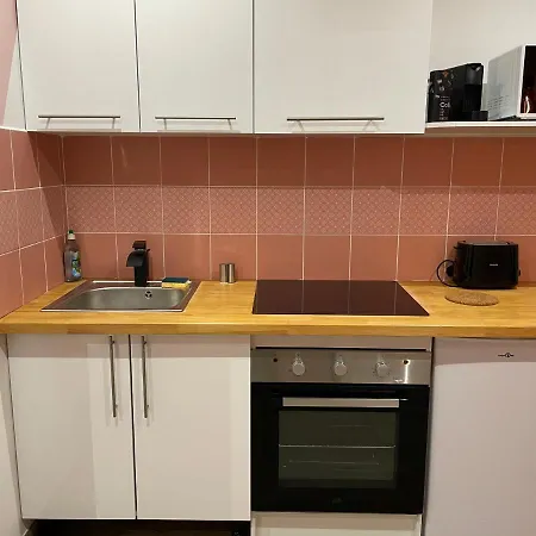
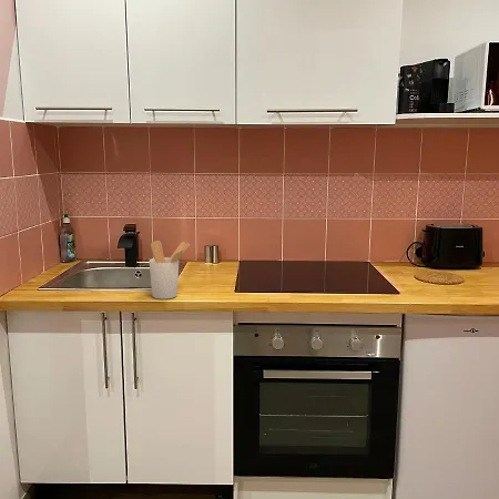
+ utensil holder (171, 268)
